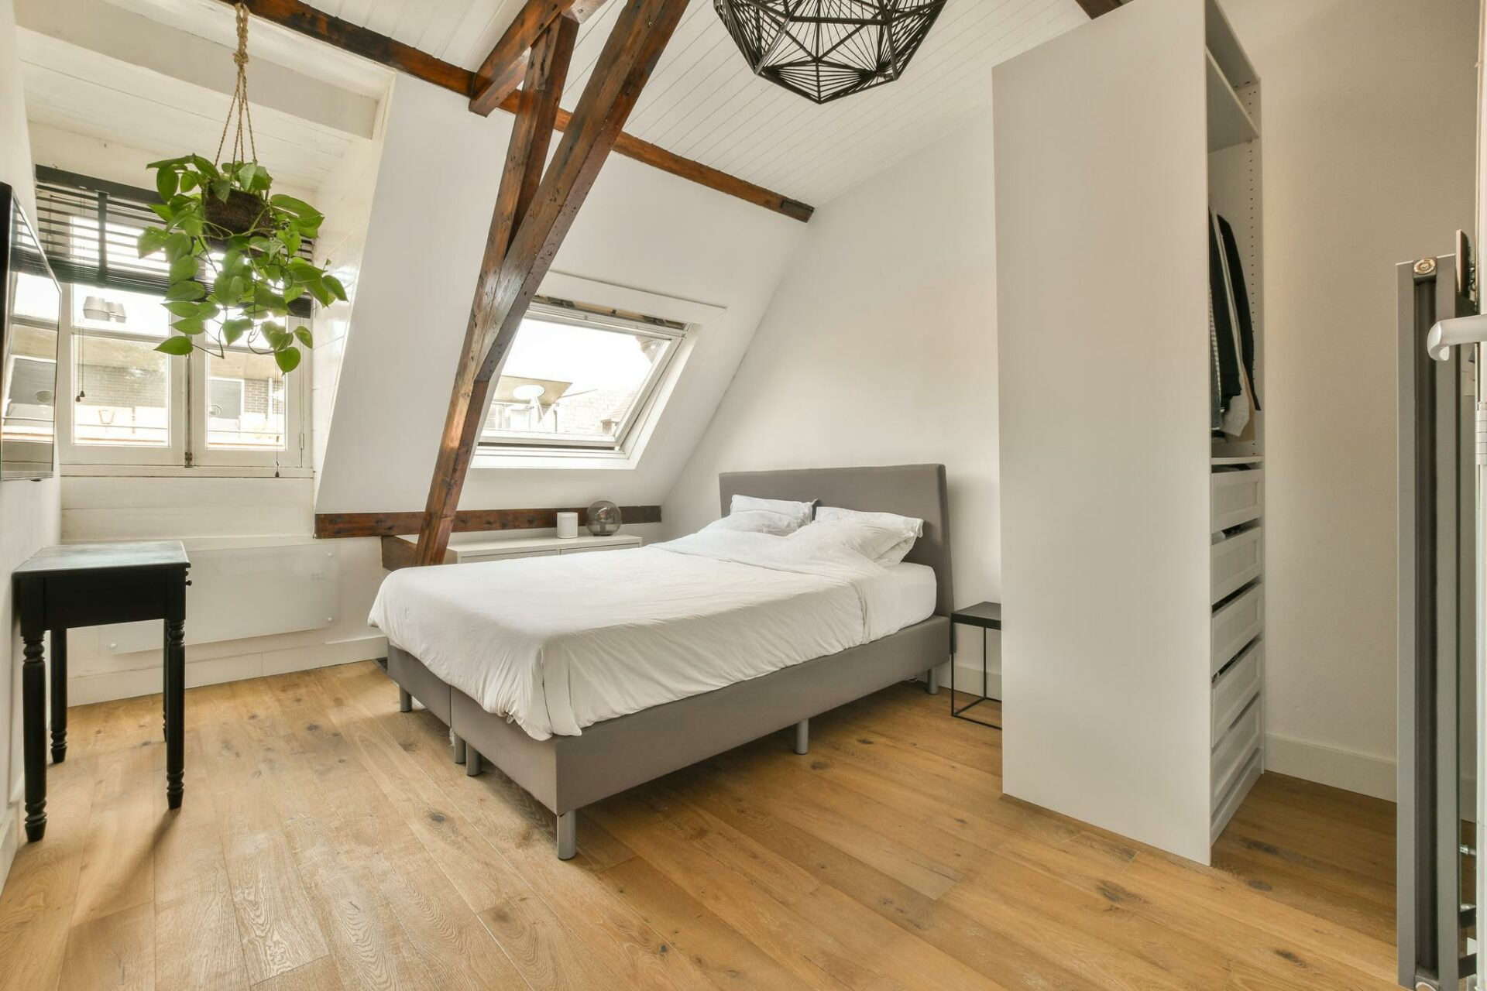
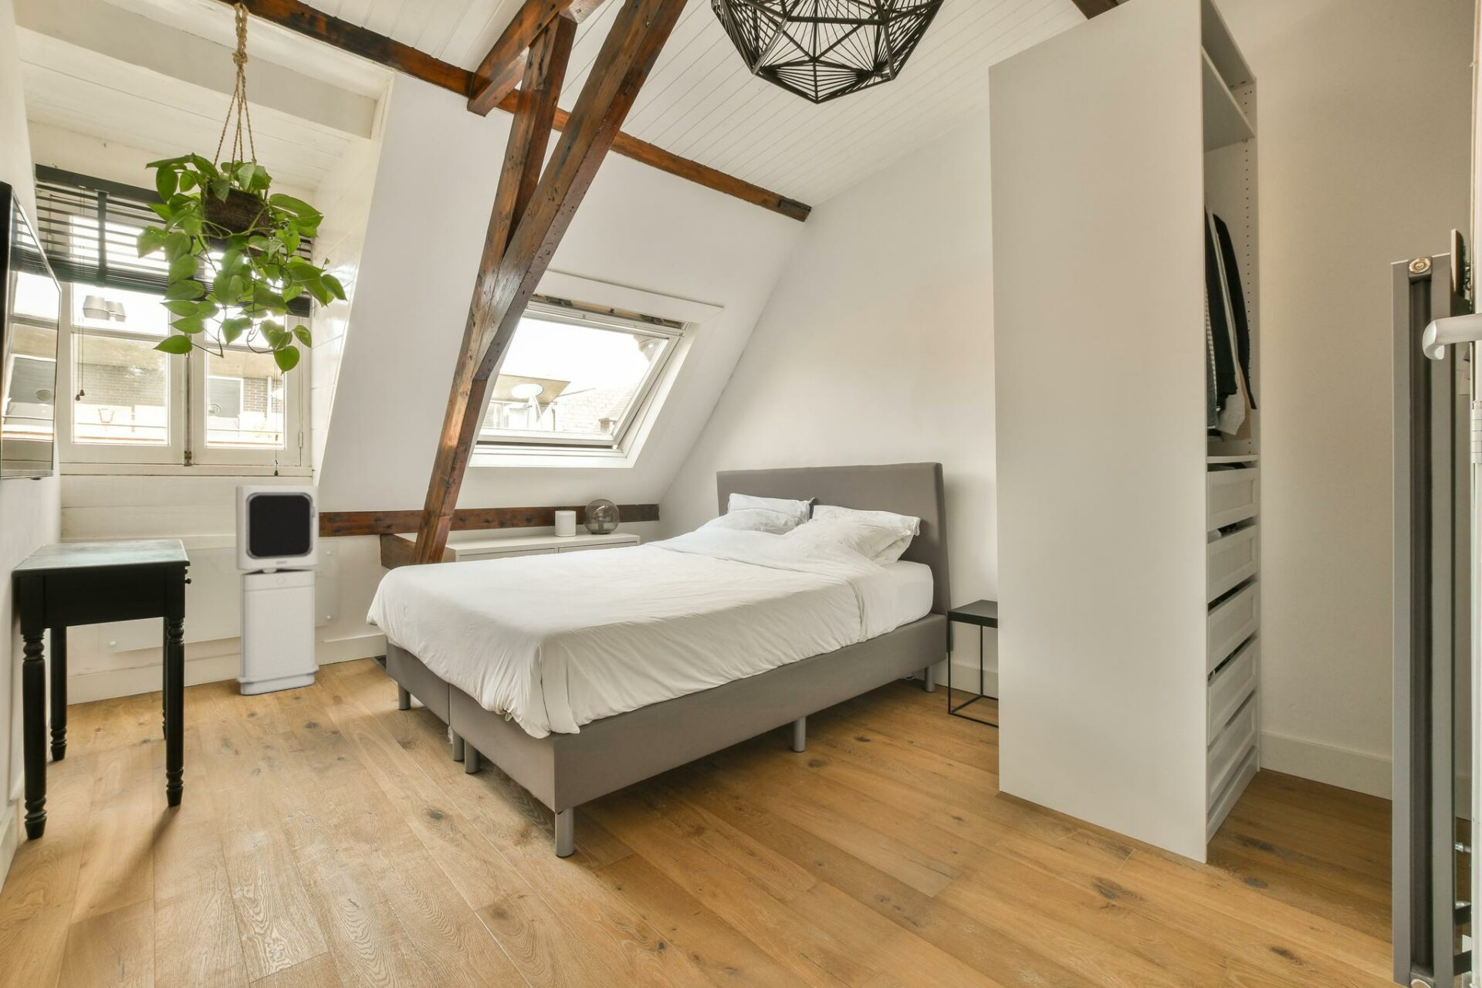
+ air purifier (273, 584)
